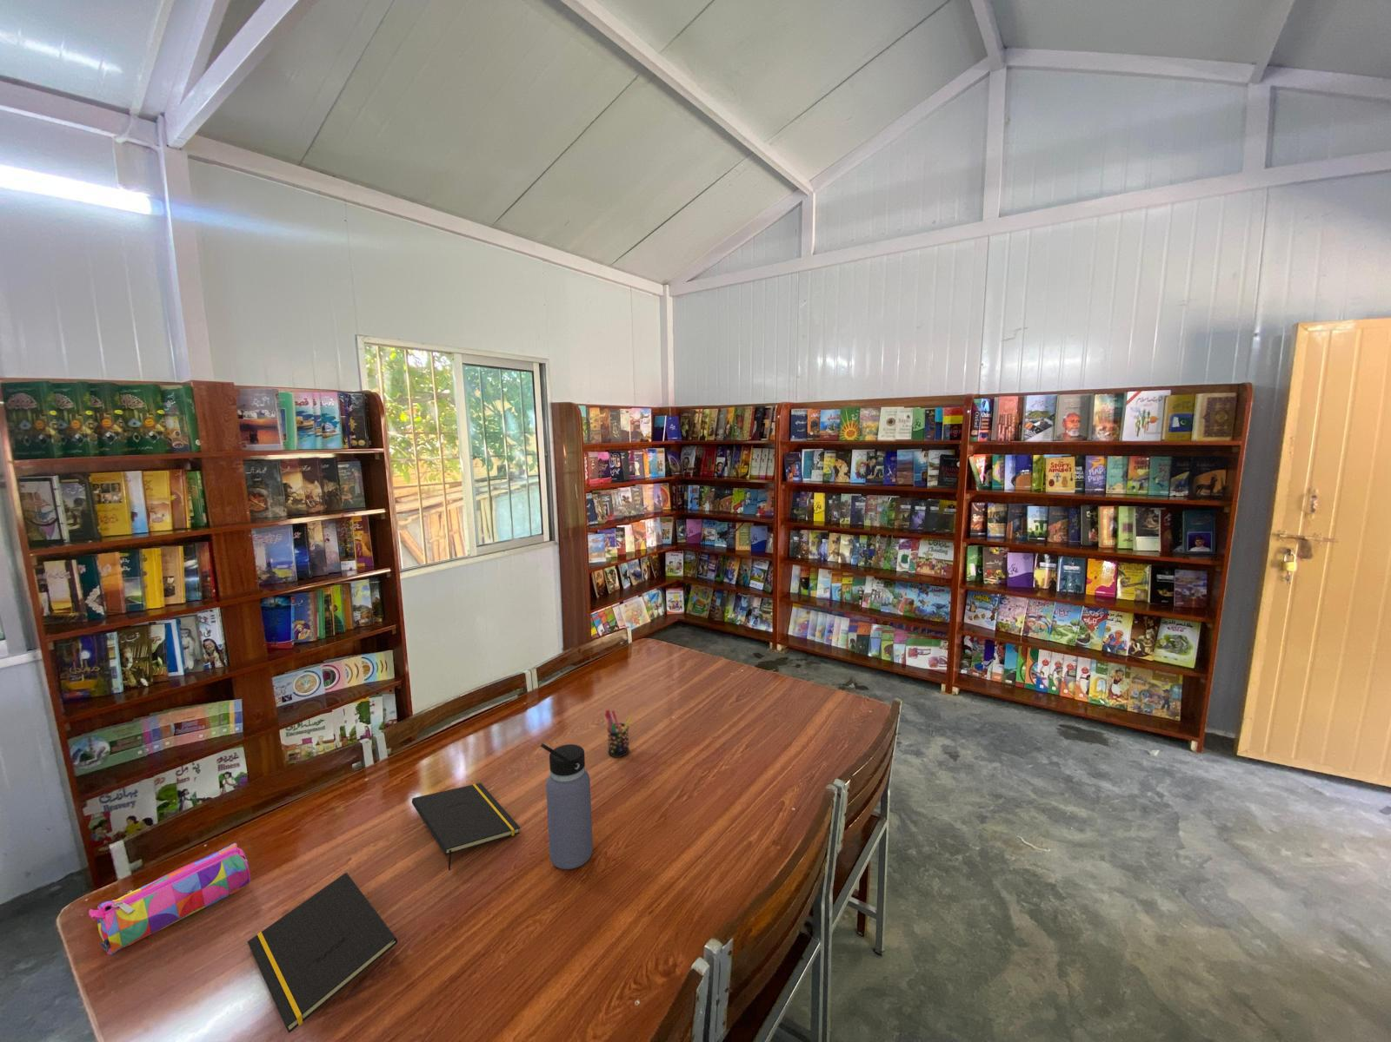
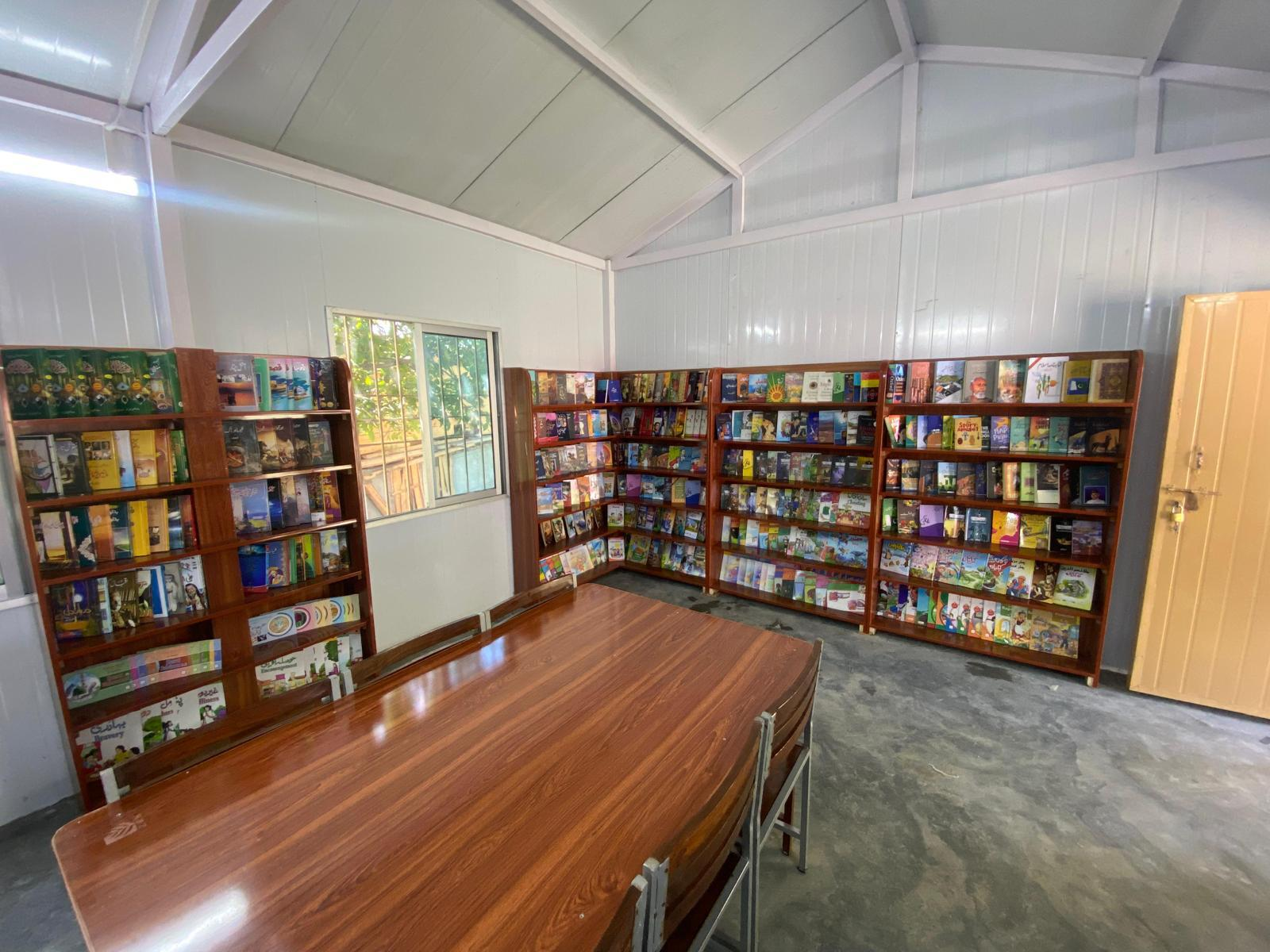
- notepad (464, 815)
- notepad (321, 942)
- water bottle (567, 798)
- pencil case (175, 894)
- pen holder (616, 732)
